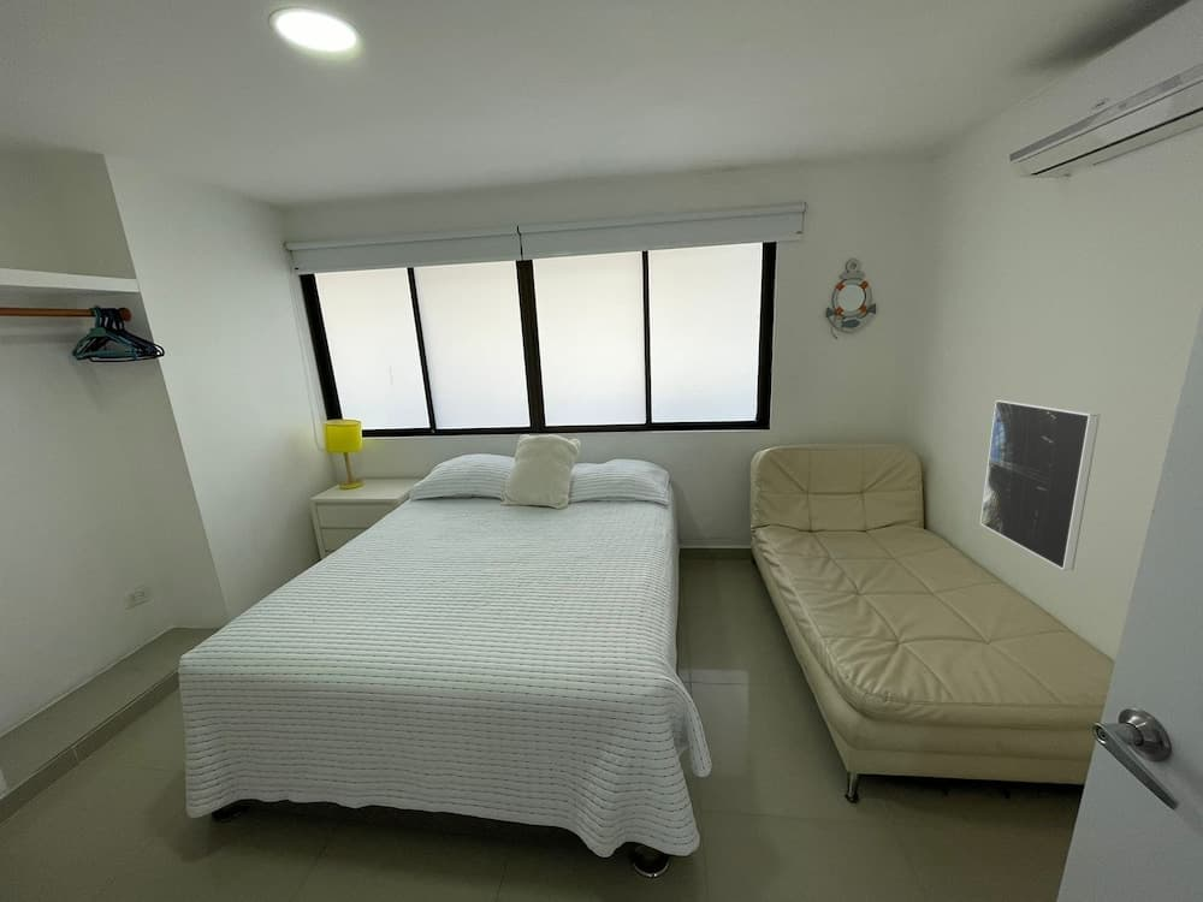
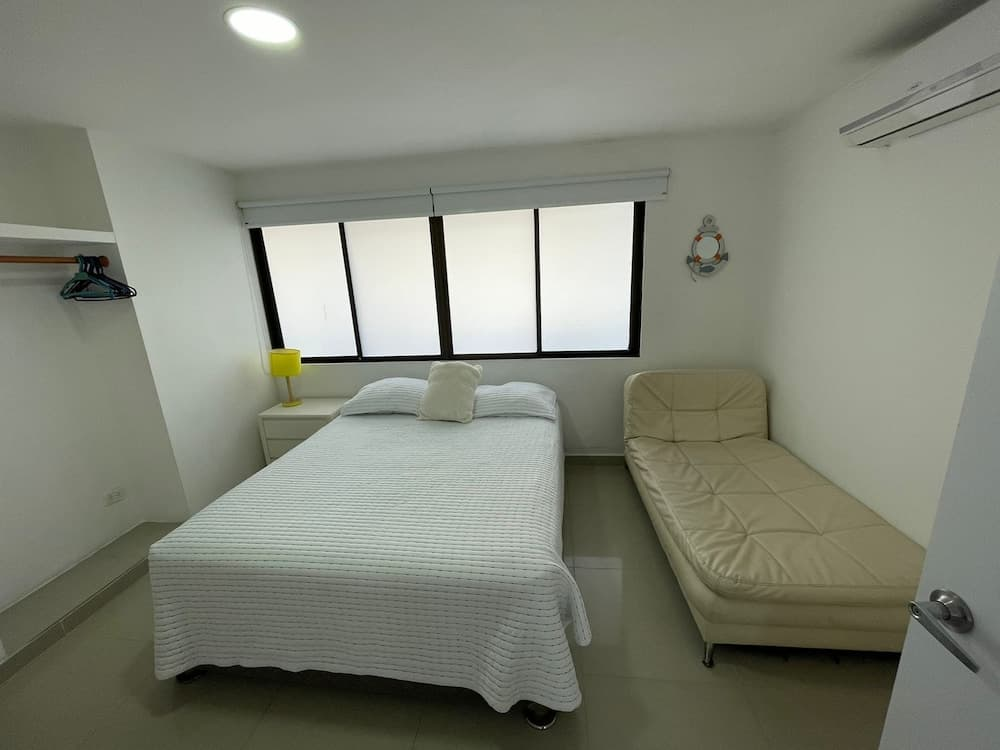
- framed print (1031, 477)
